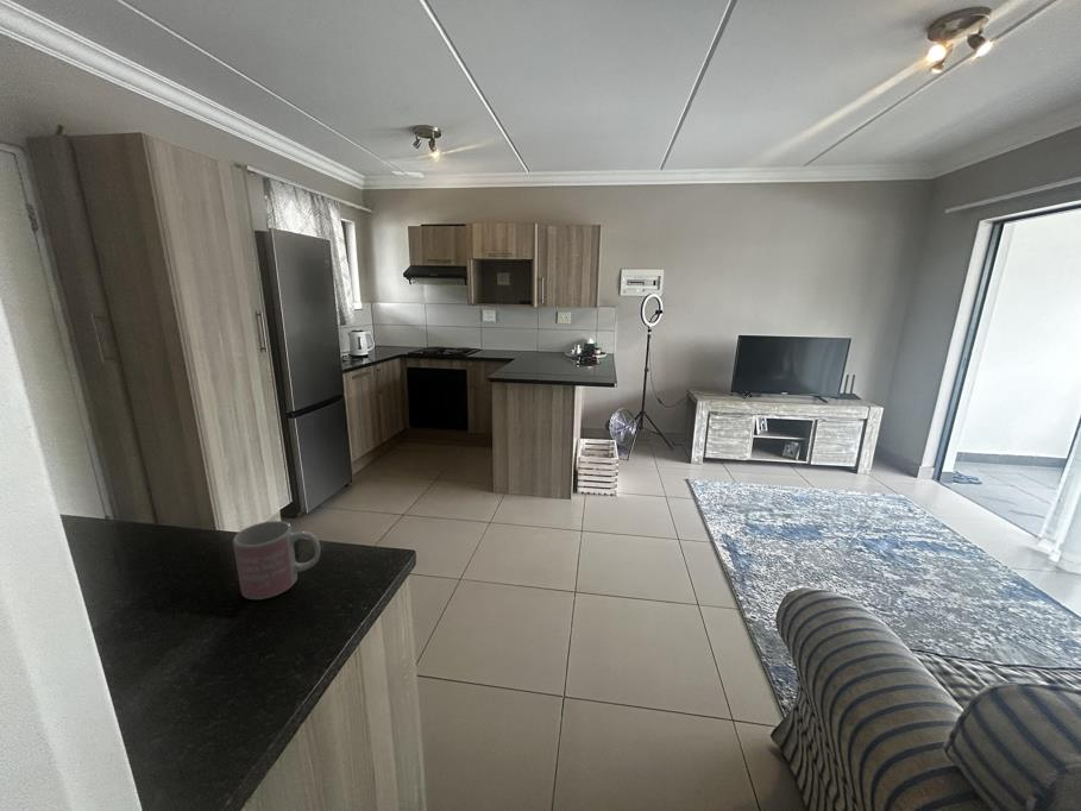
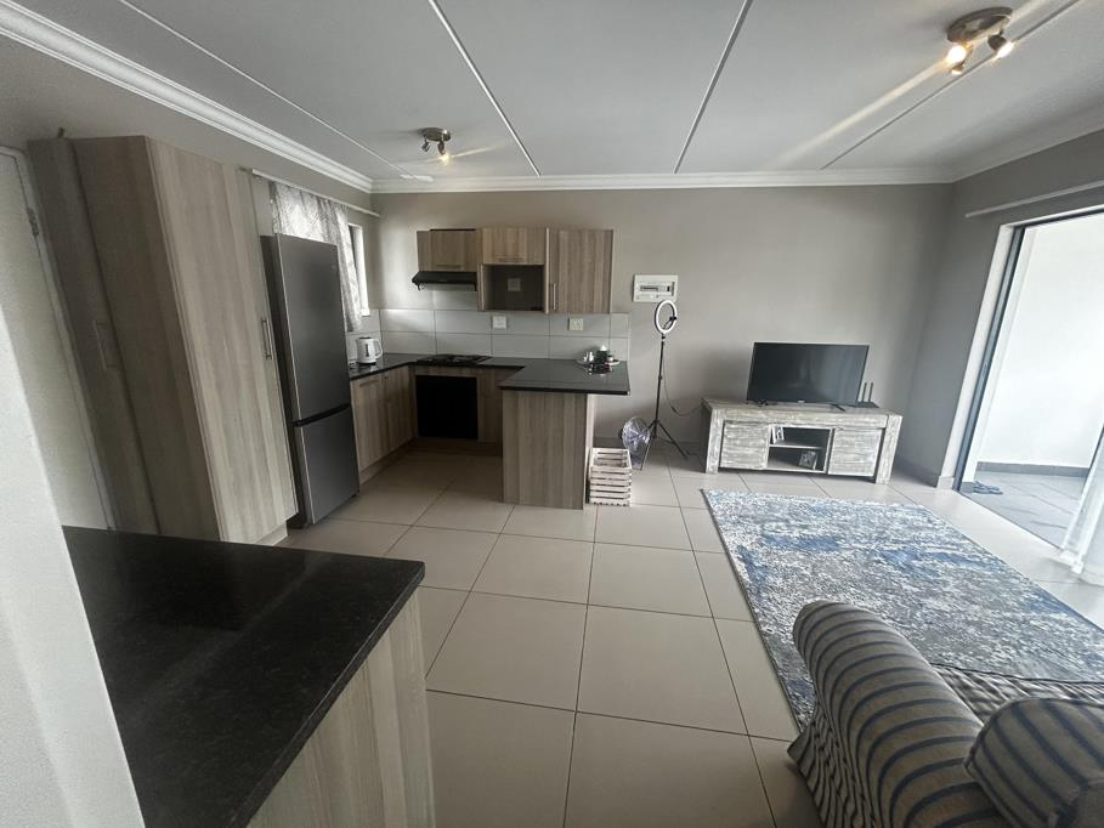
- mug (276, 557)
